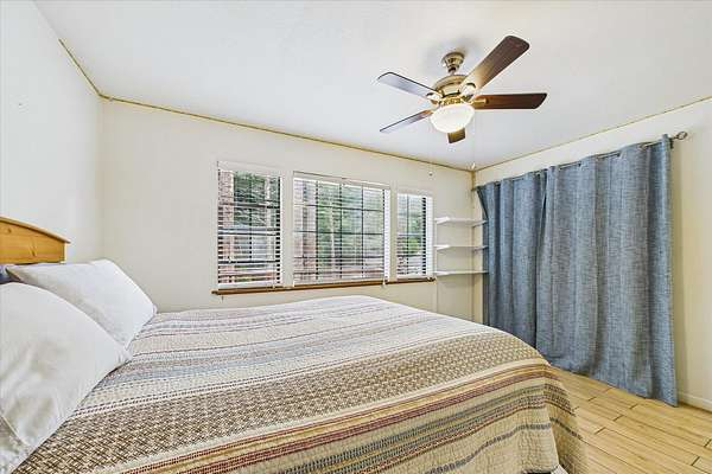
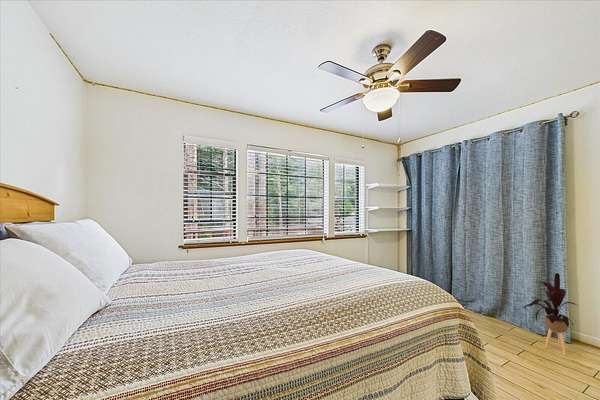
+ house plant (550, 309)
